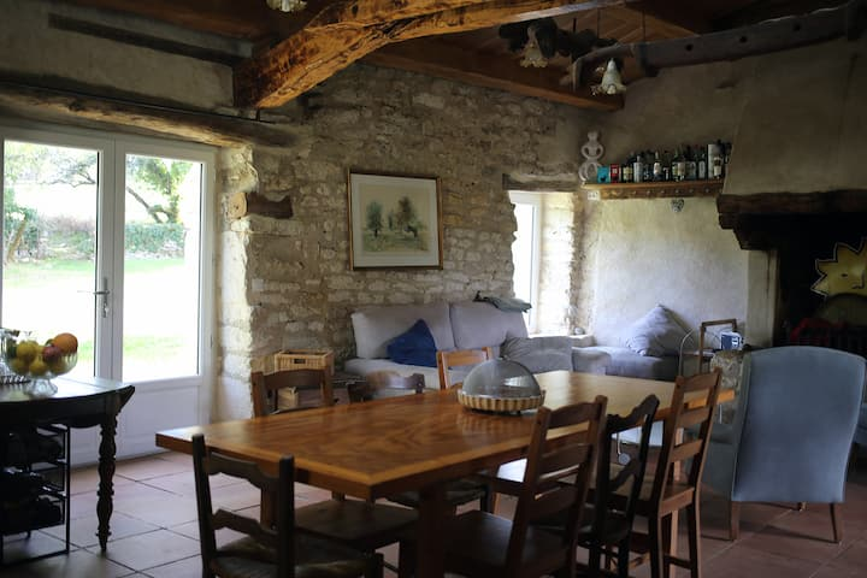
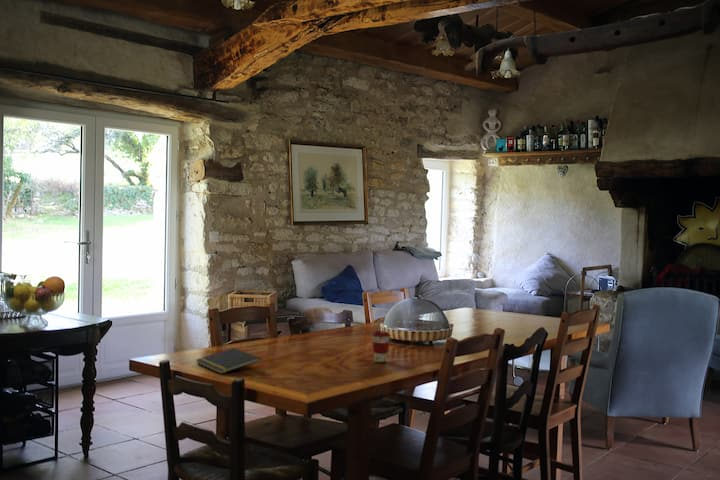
+ notepad (227, 360)
+ coffee cup (380, 346)
